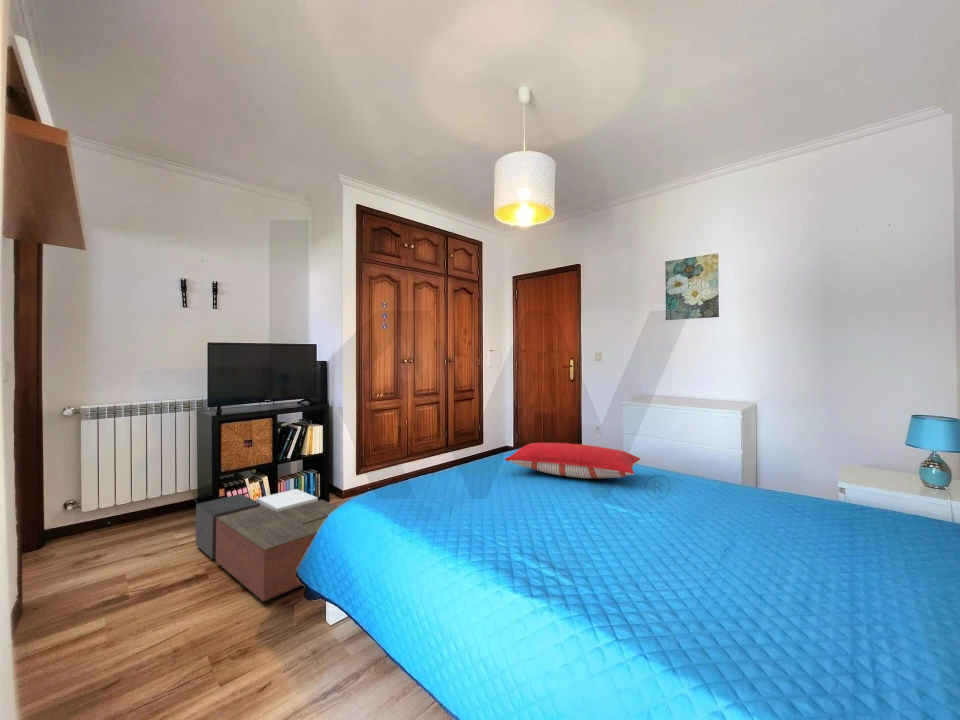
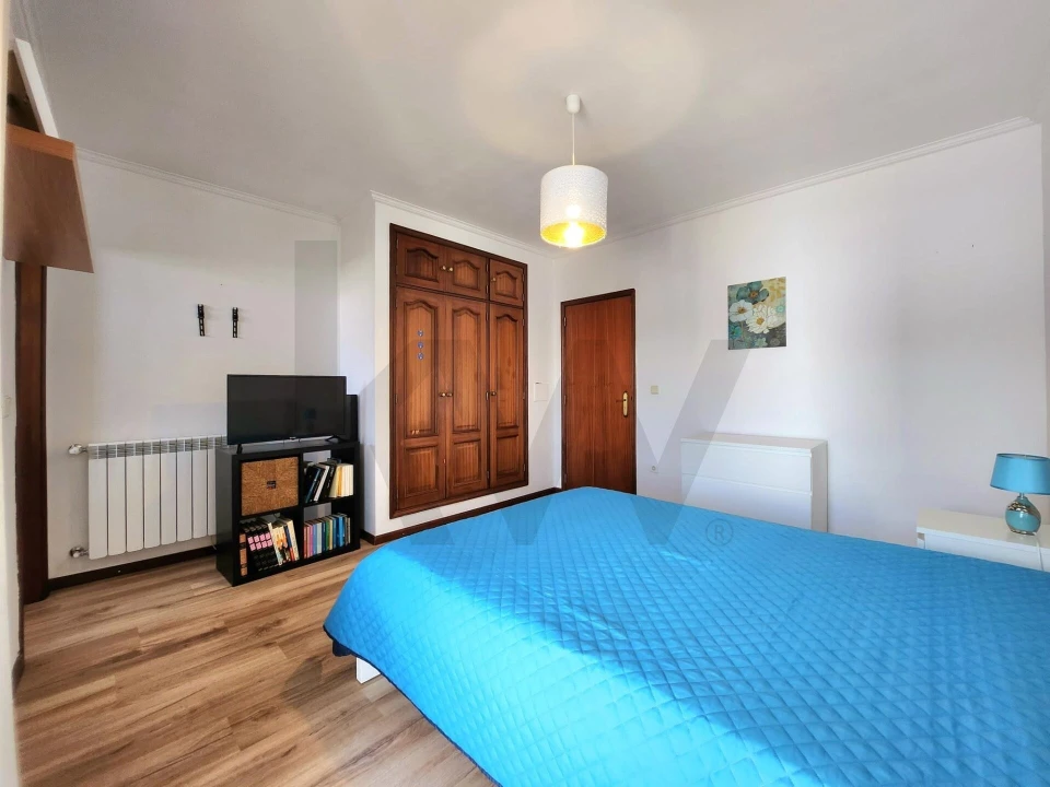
- storage ottoman (274, 529)
- pillow (572, 459)
